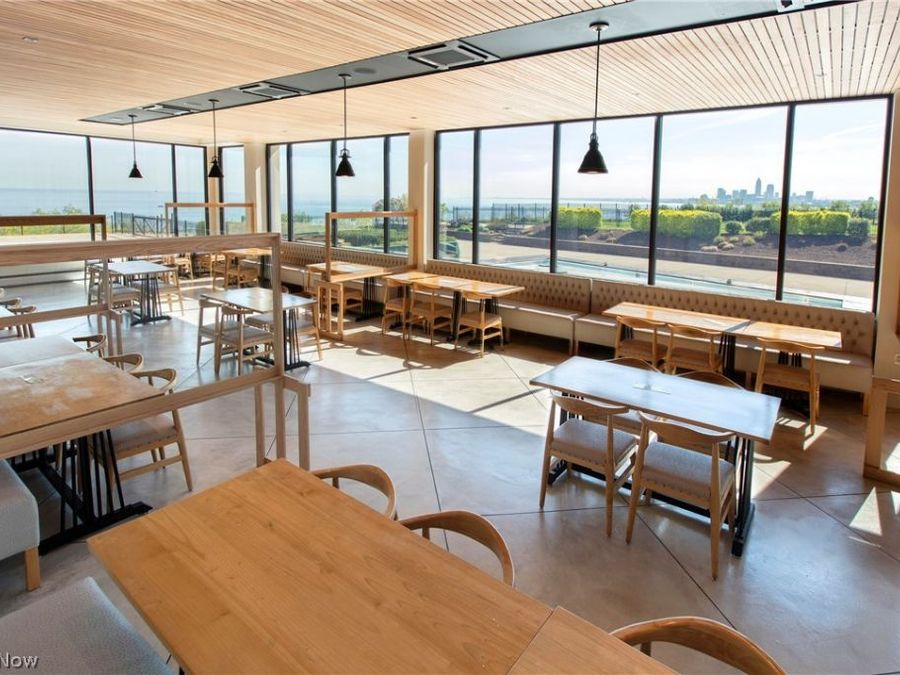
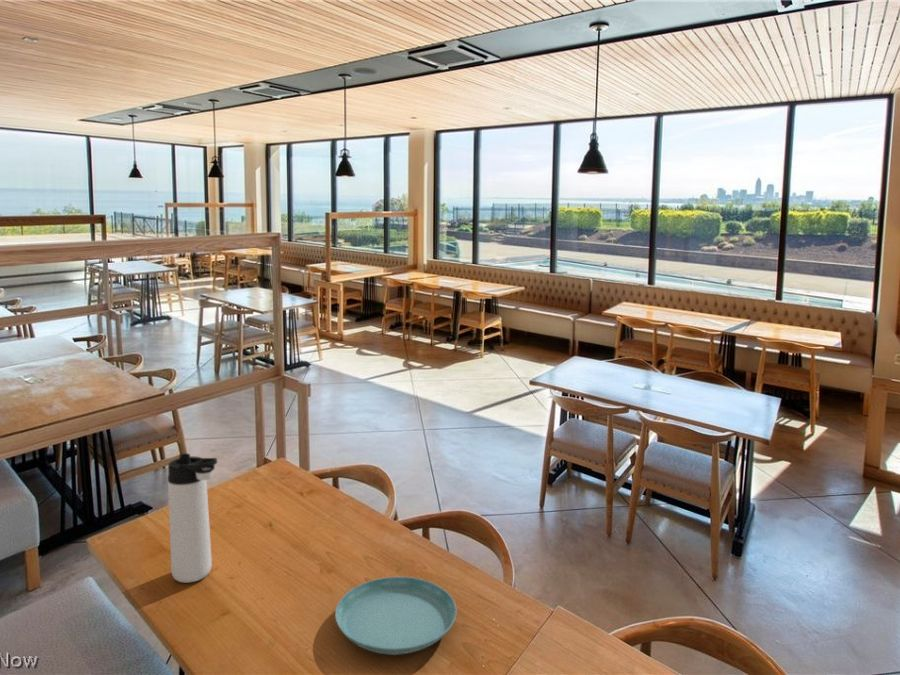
+ thermos bottle (195, 517)
+ saucer (396, 615)
